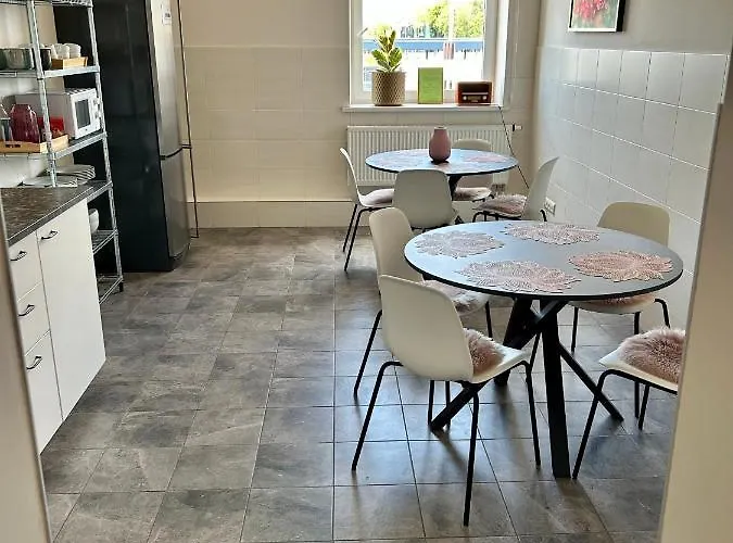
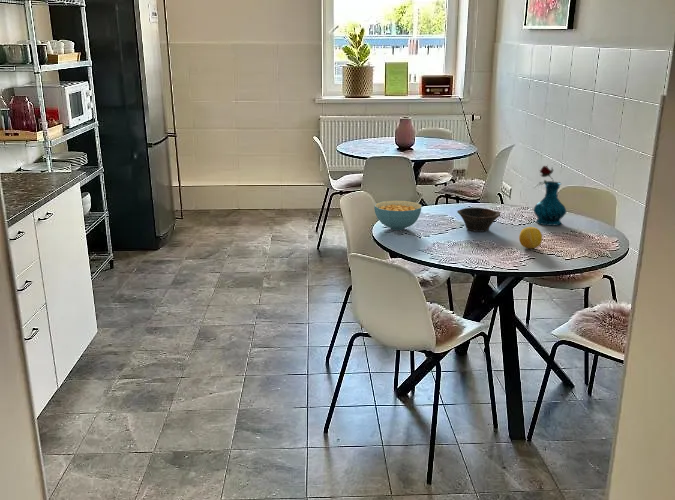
+ bowl (478, 220)
+ fruit (530, 237)
+ cereal bowl (397, 217)
+ vase (549, 194)
